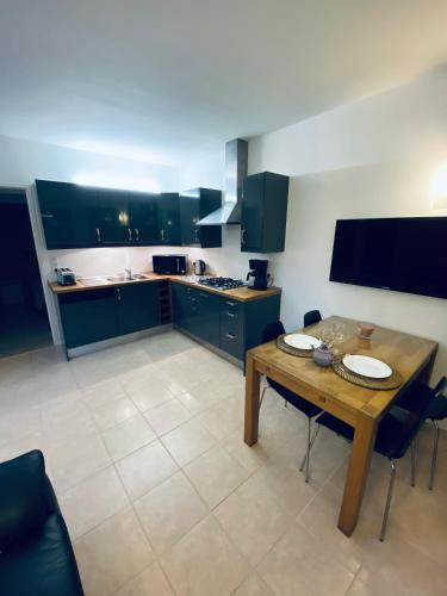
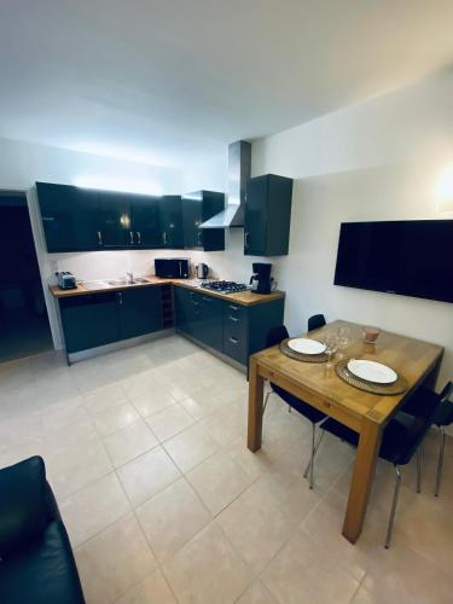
- teapot (323, 354)
